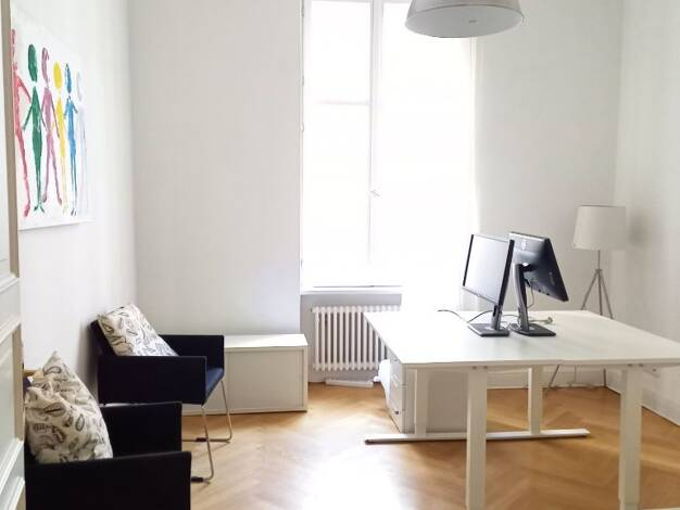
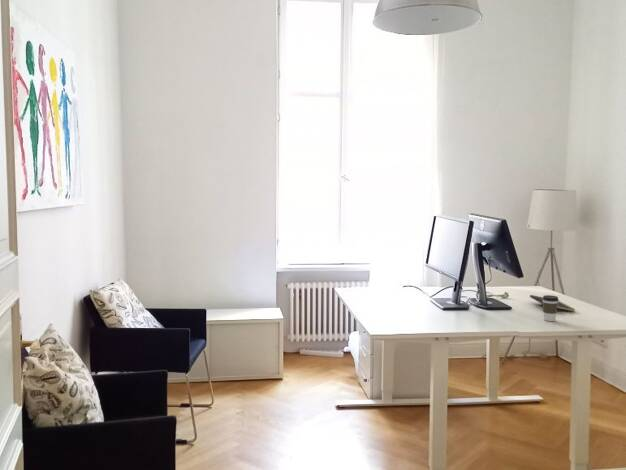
+ coffee cup (550, 308)
+ notepad (557, 306)
